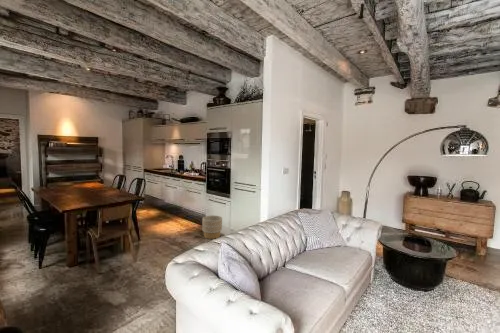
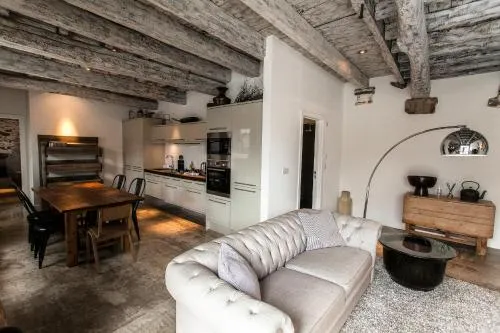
- planter (212, 227)
